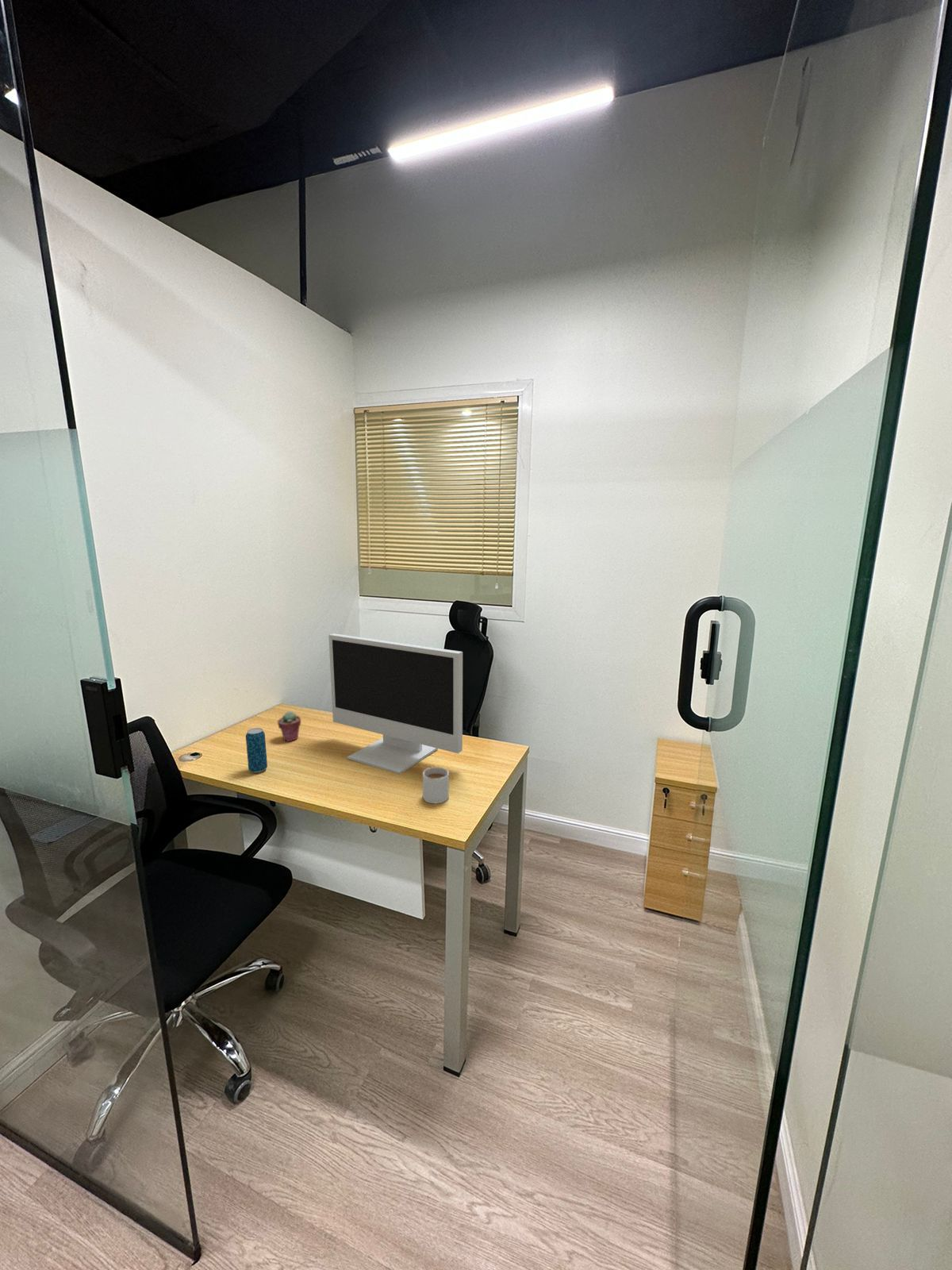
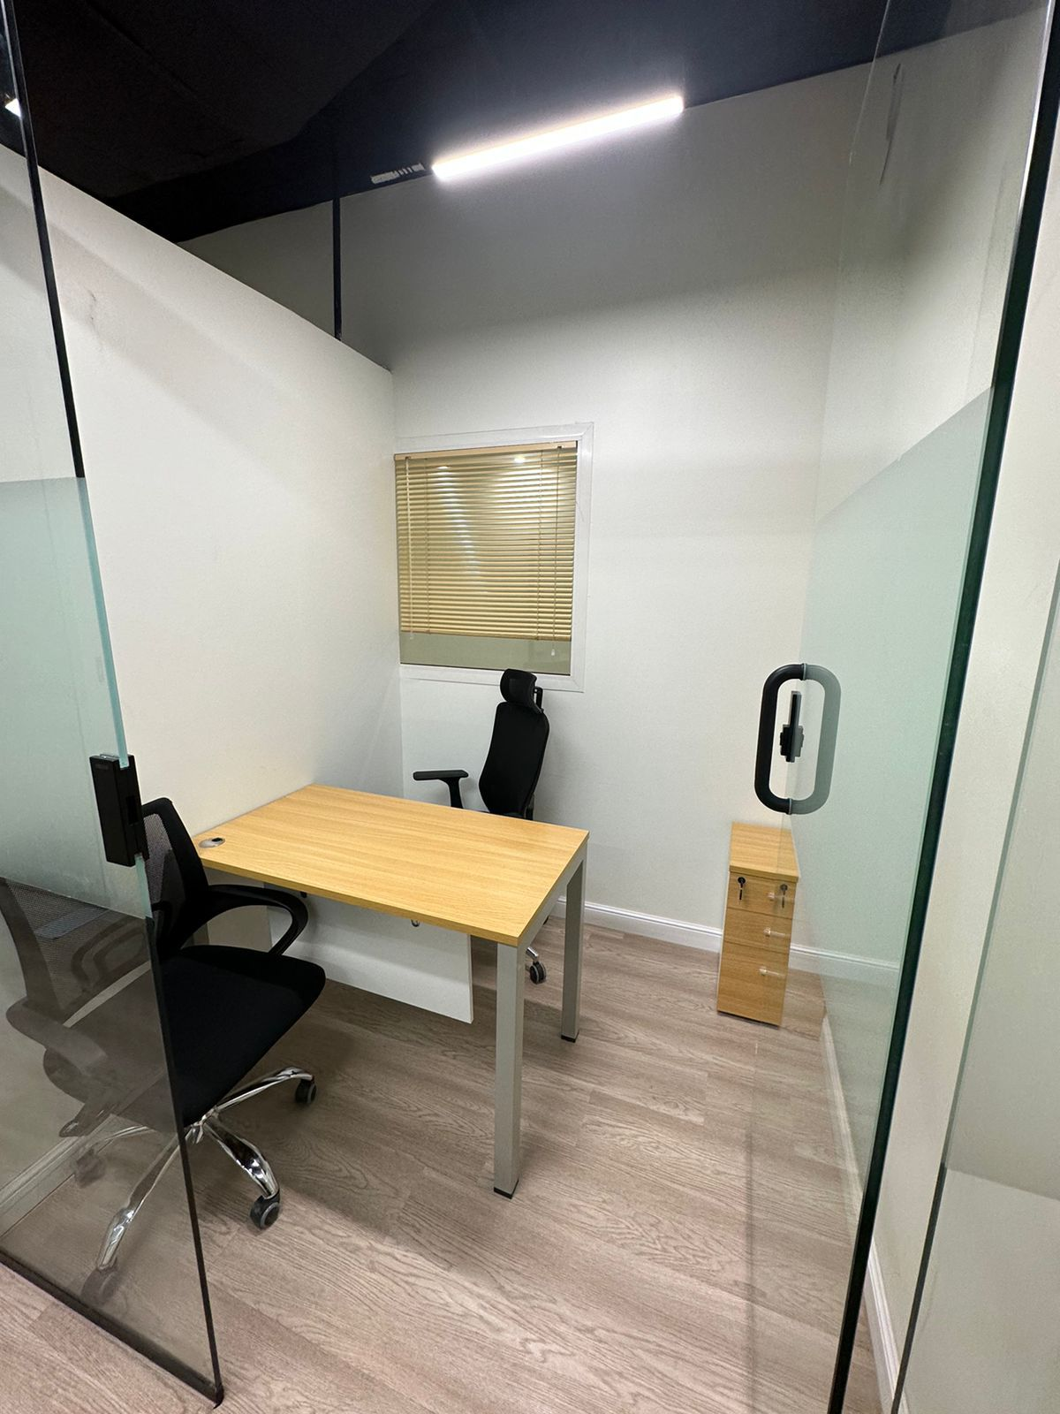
- monitor (392, 699)
- beverage can (256, 750)
- mug (438, 782)
- potted succulent (290, 725)
